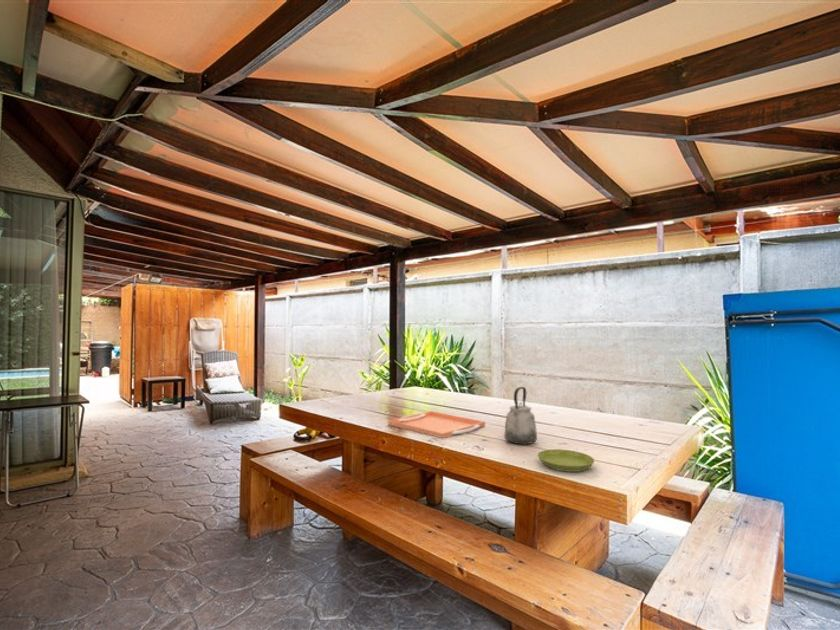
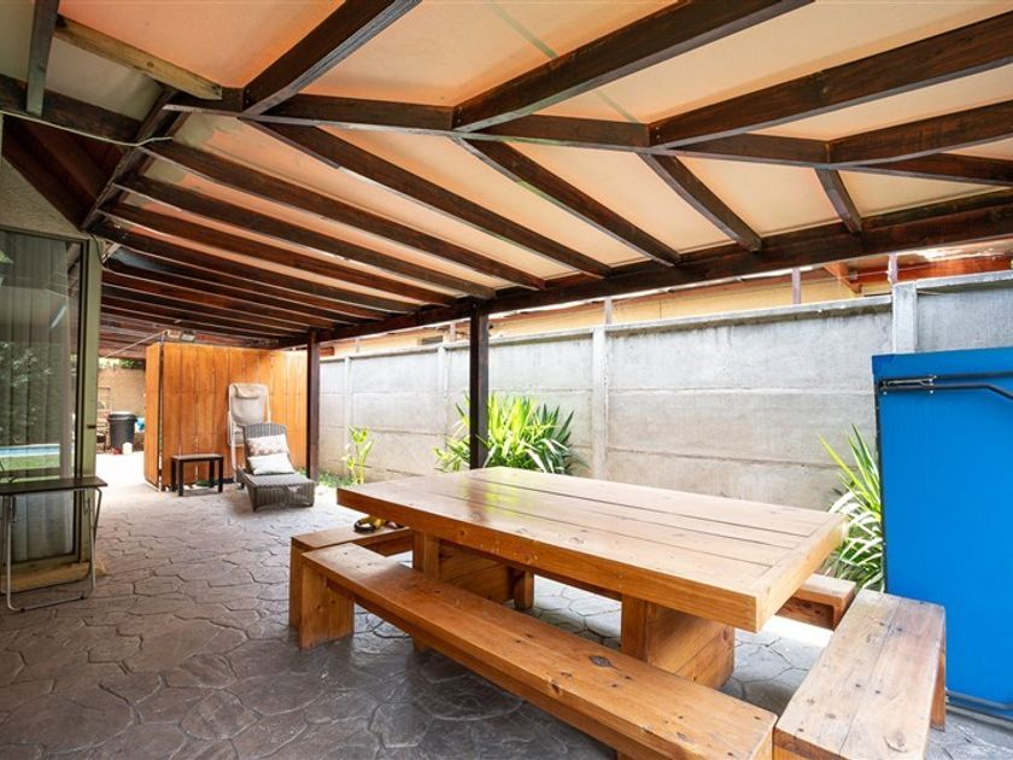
- kettle (522, 413)
- serving tray (436, 423)
- saucer (565, 461)
